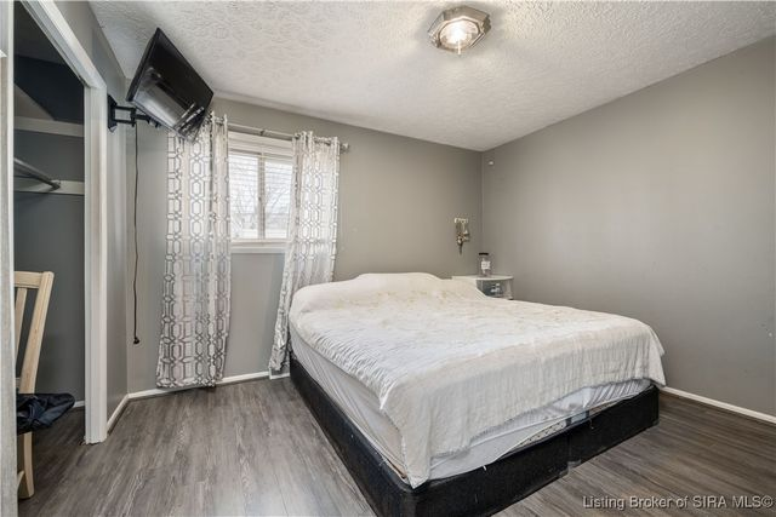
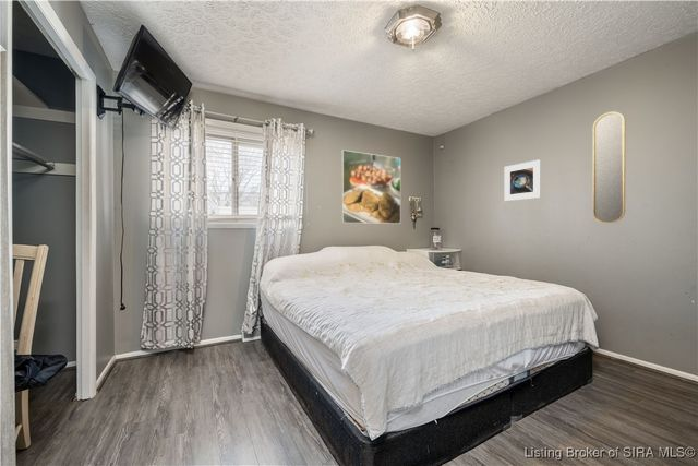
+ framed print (372, 189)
+ home mirror (609, 168)
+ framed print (521, 181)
